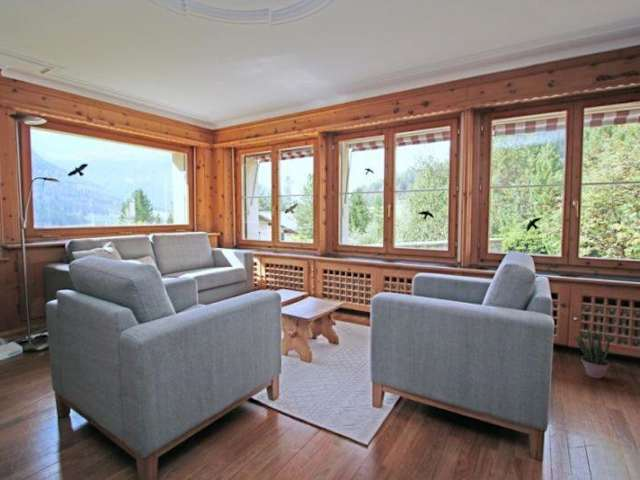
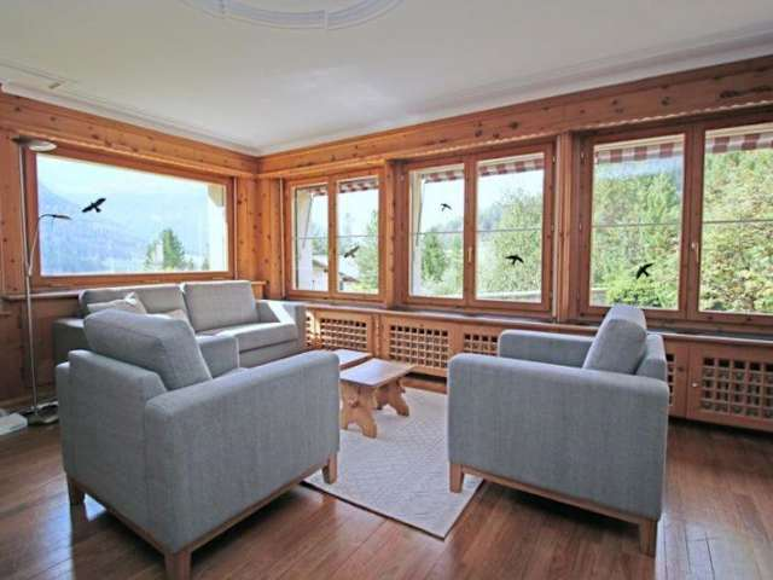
- potted plant (592, 352)
